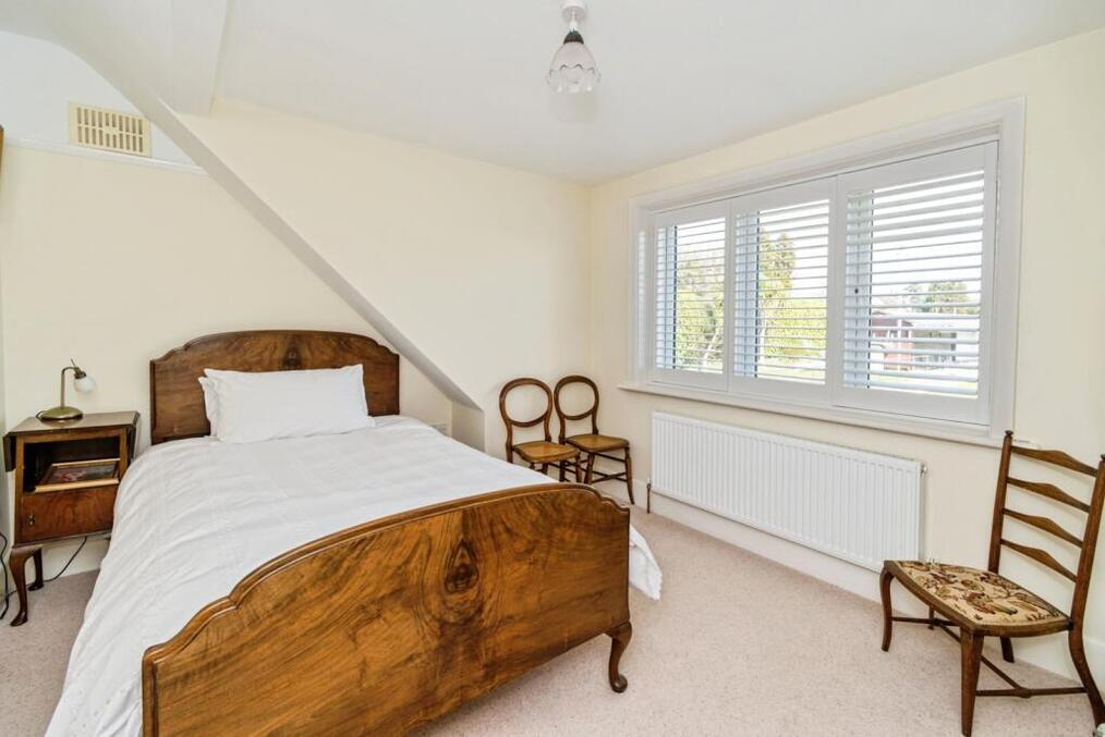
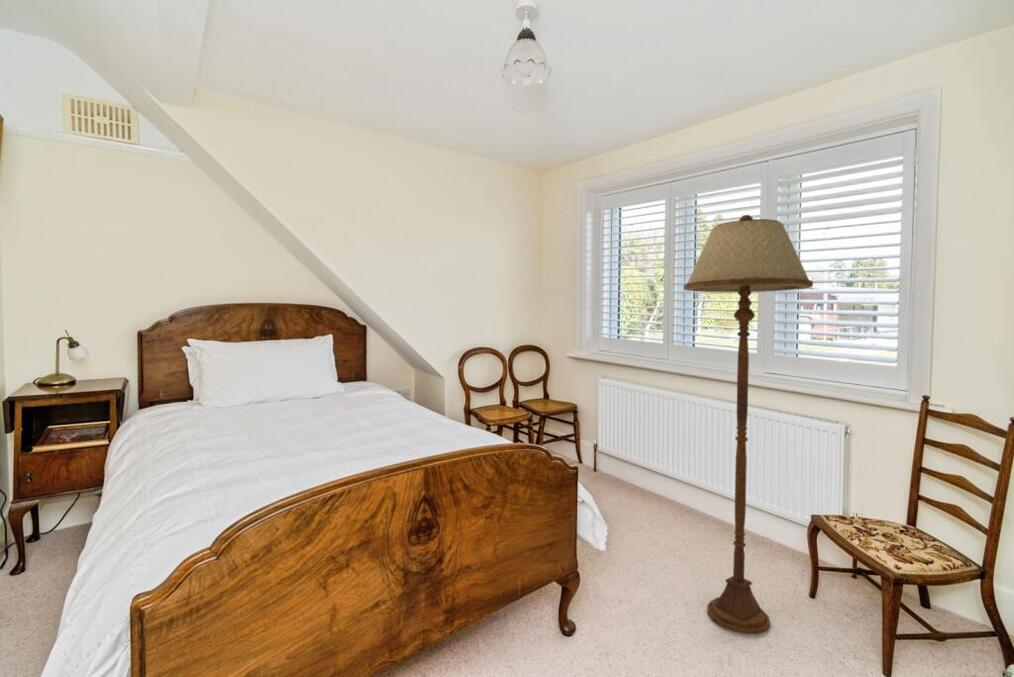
+ floor lamp (742, 418)
